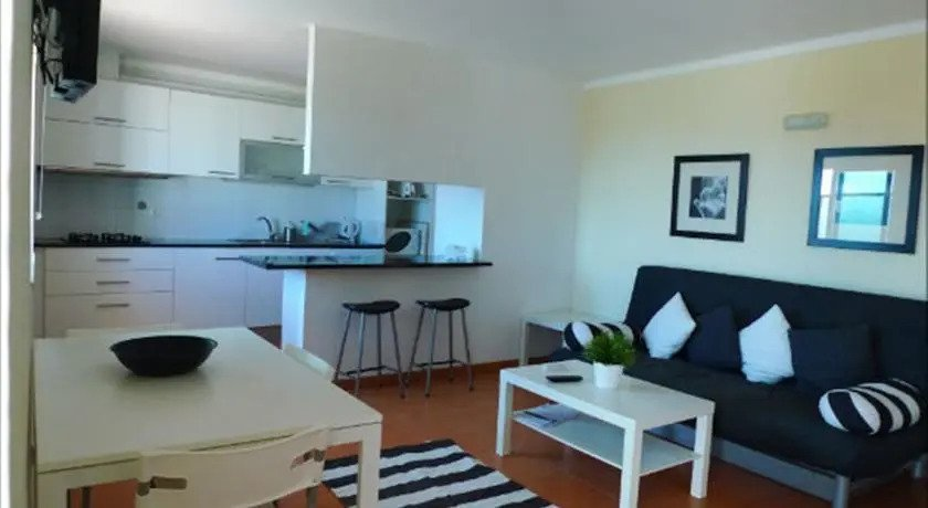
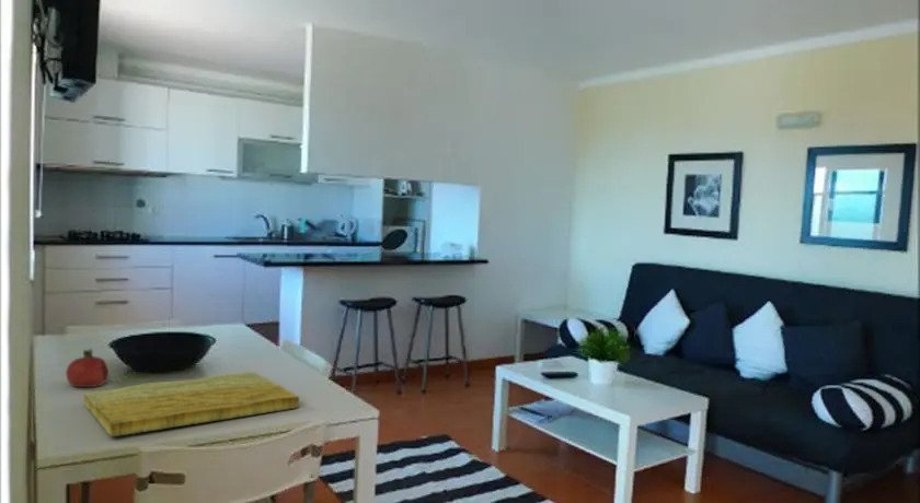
+ fruit (88, 366)
+ cutting board (193, 397)
